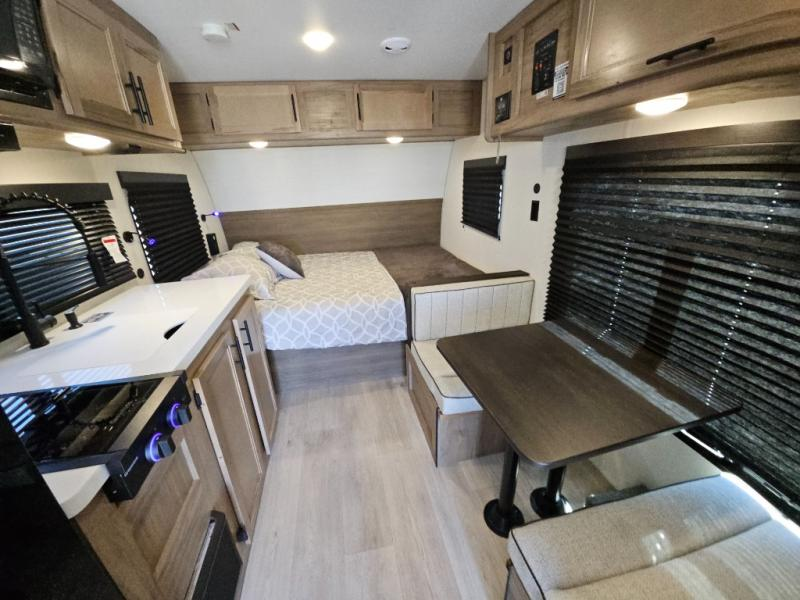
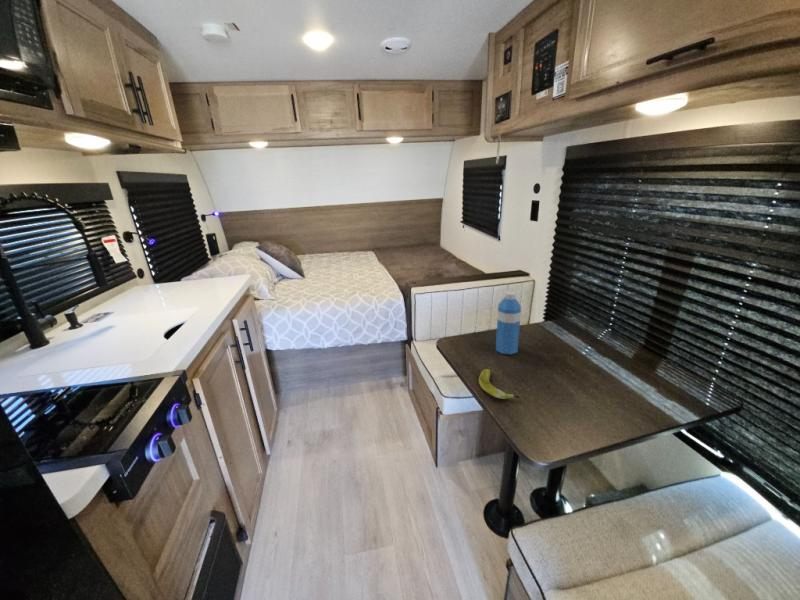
+ banana (491, 384)
+ water bottle (508, 322)
